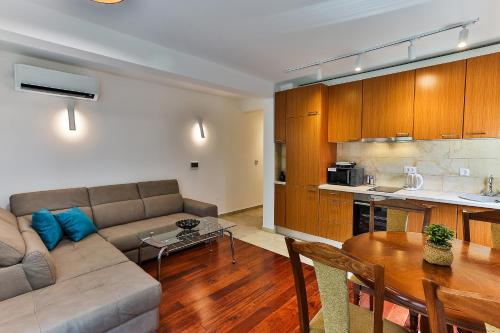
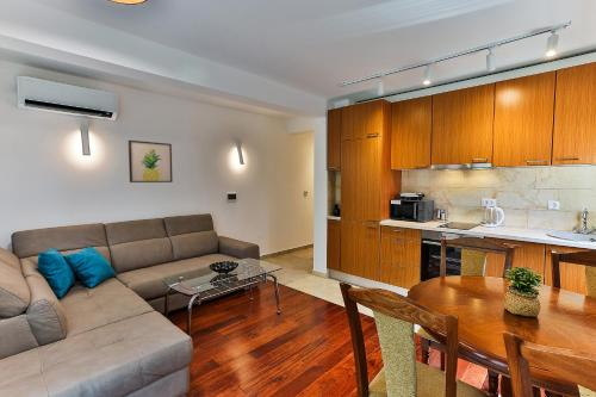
+ wall art (150, 162)
